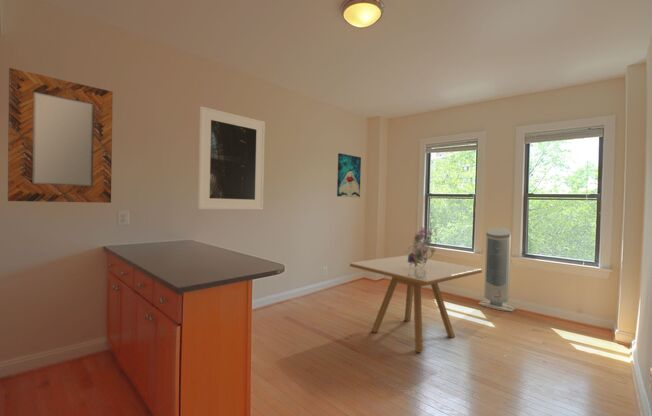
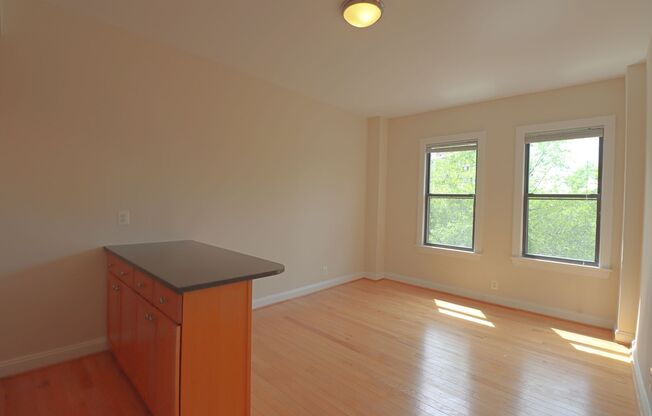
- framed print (234, 162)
- air purifier (497, 267)
- home mirror (64, 141)
- dining table (414, 299)
- wall art (349, 176)
- bouquet (426, 242)
